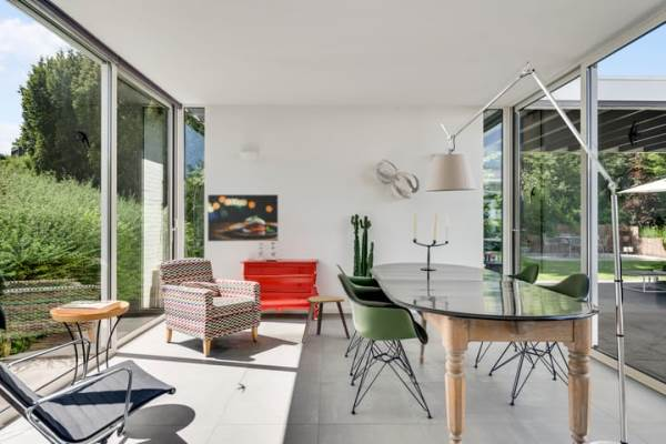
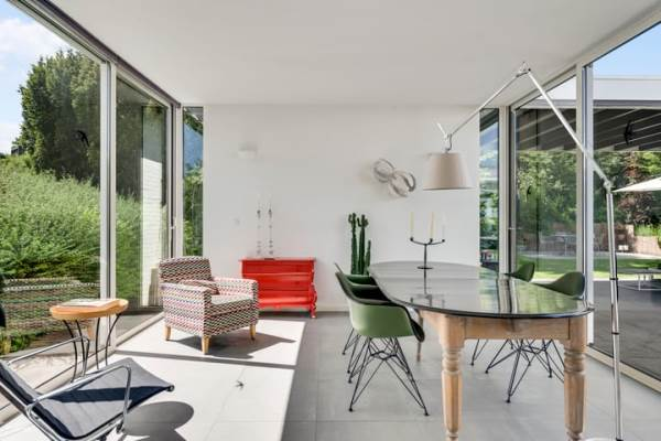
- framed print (243, 218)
- stool (321, 317)
